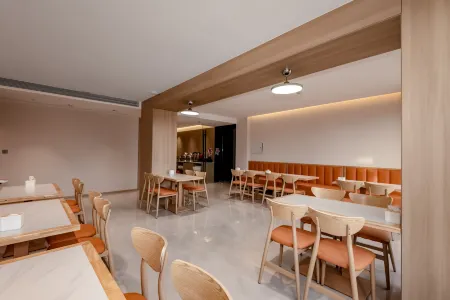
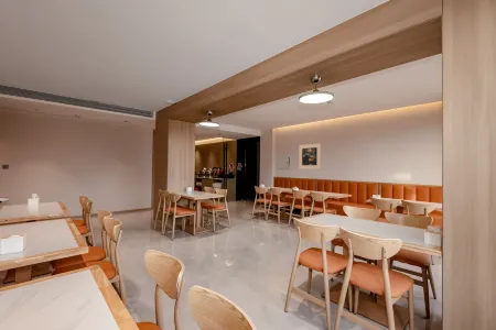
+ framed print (309, 156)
